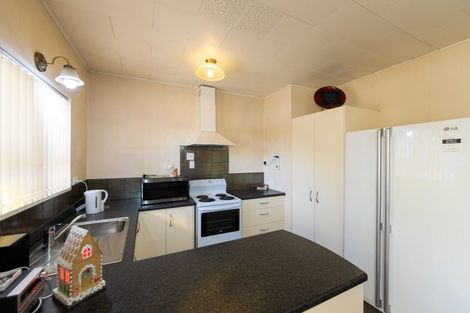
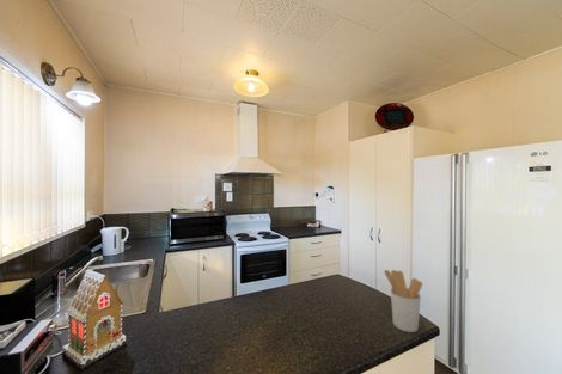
+ utensil holder (401, 298)
